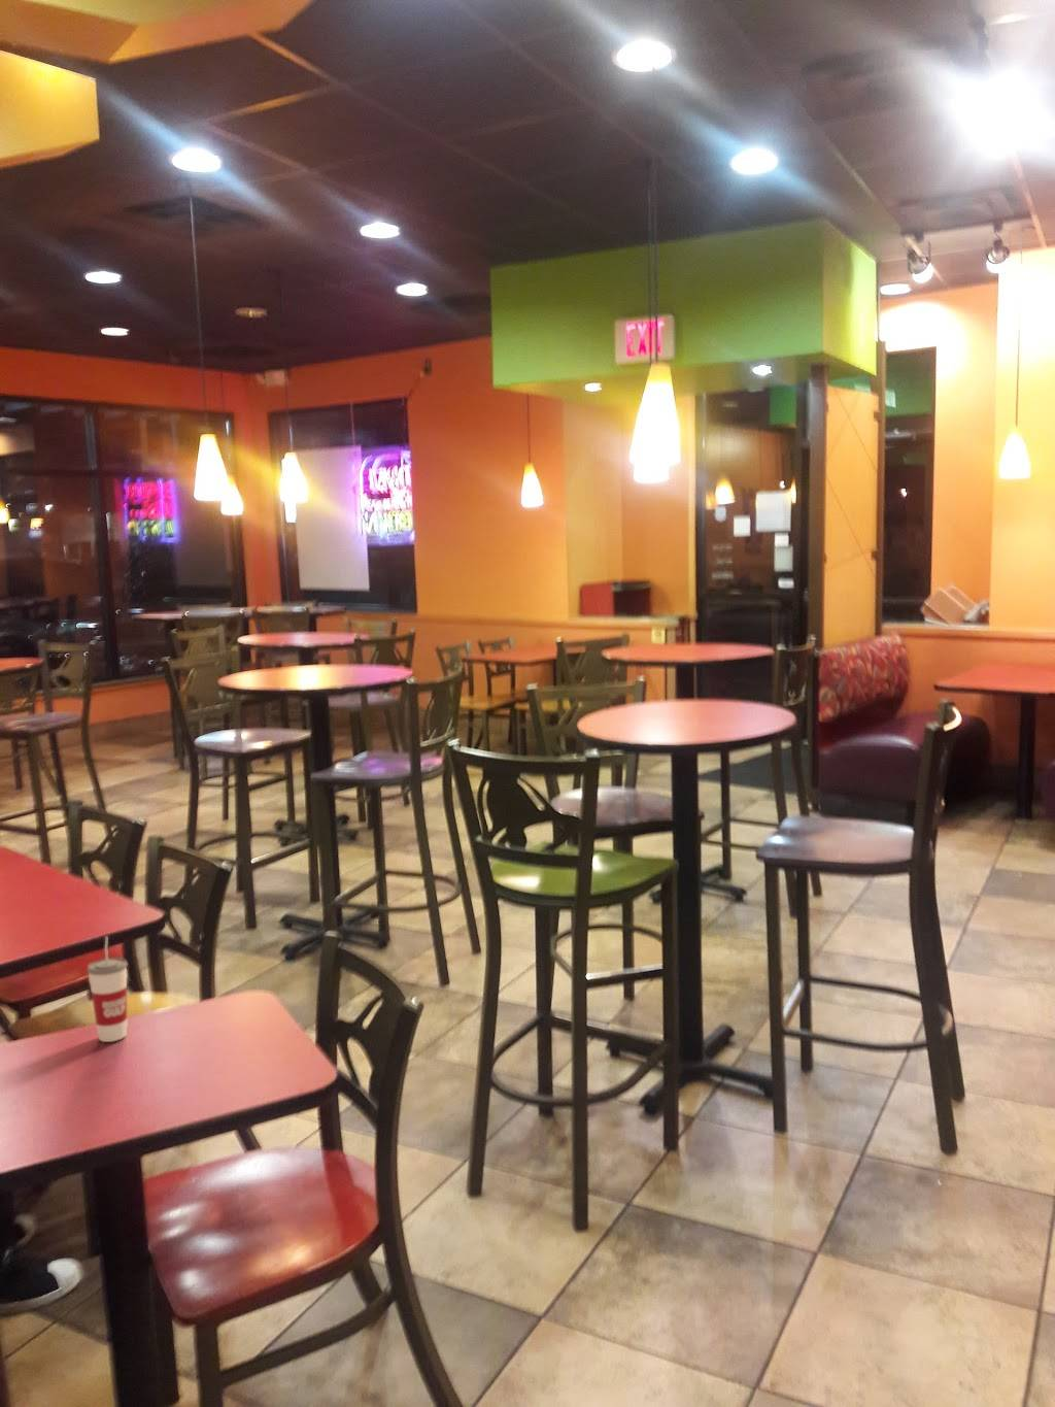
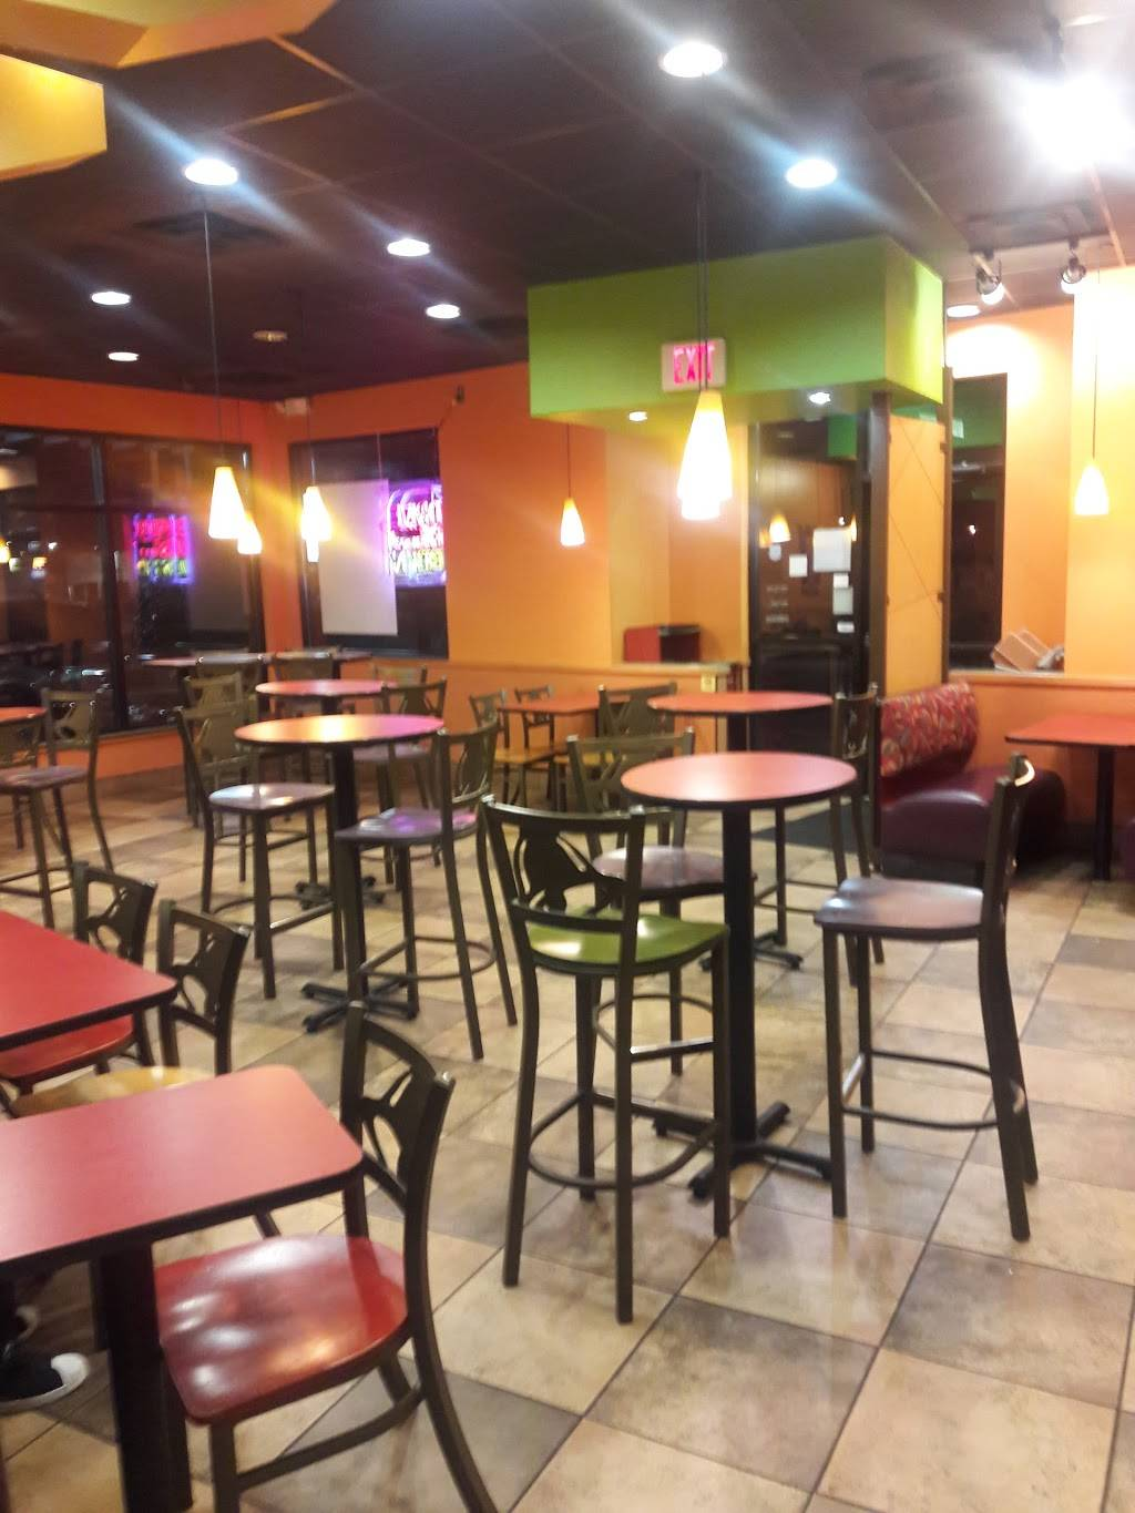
- cup (109, 988)
